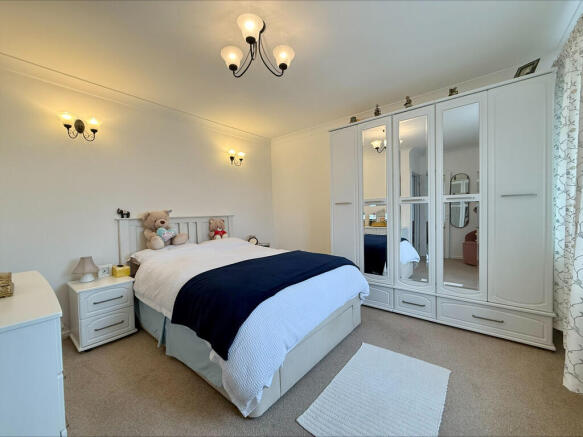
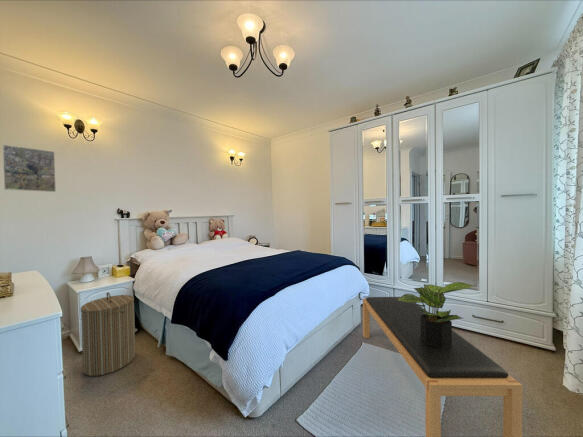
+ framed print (30, 169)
+ laundry hamper (109, 327)
+ potted plant (436, 311)
+ bench (415, 348)
